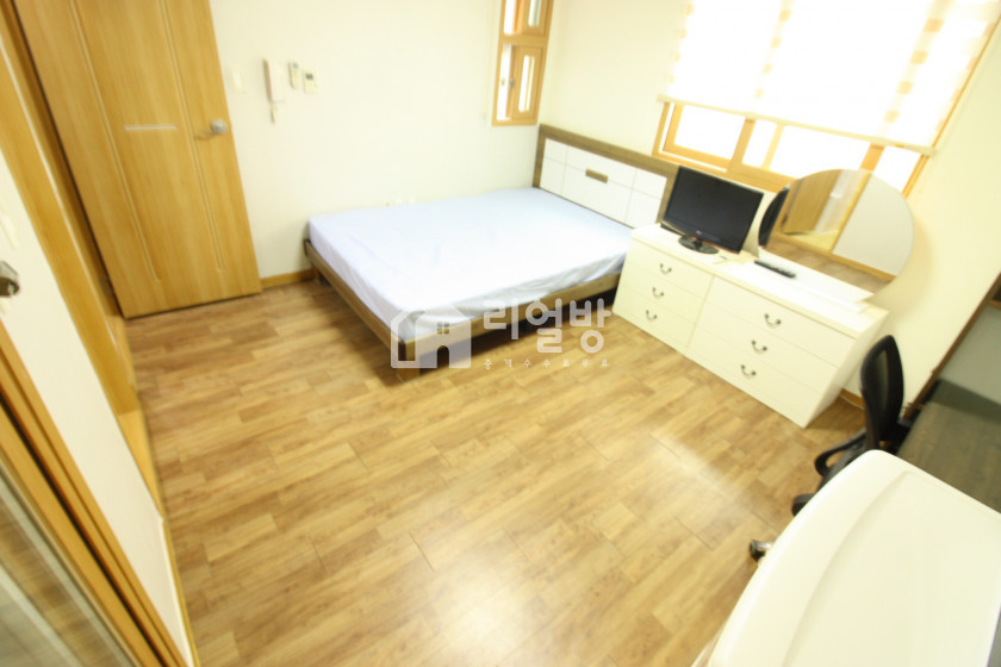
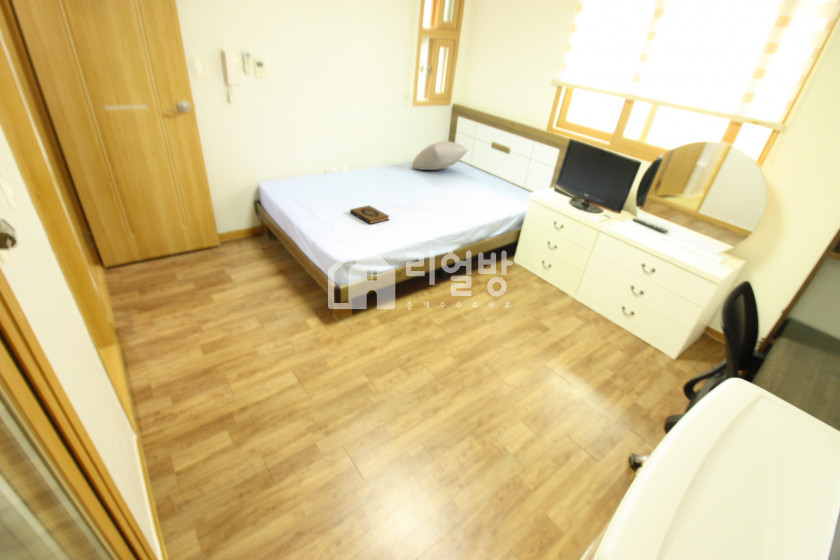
+ hardback book (369, 214)
+ pillow (439, 155)
